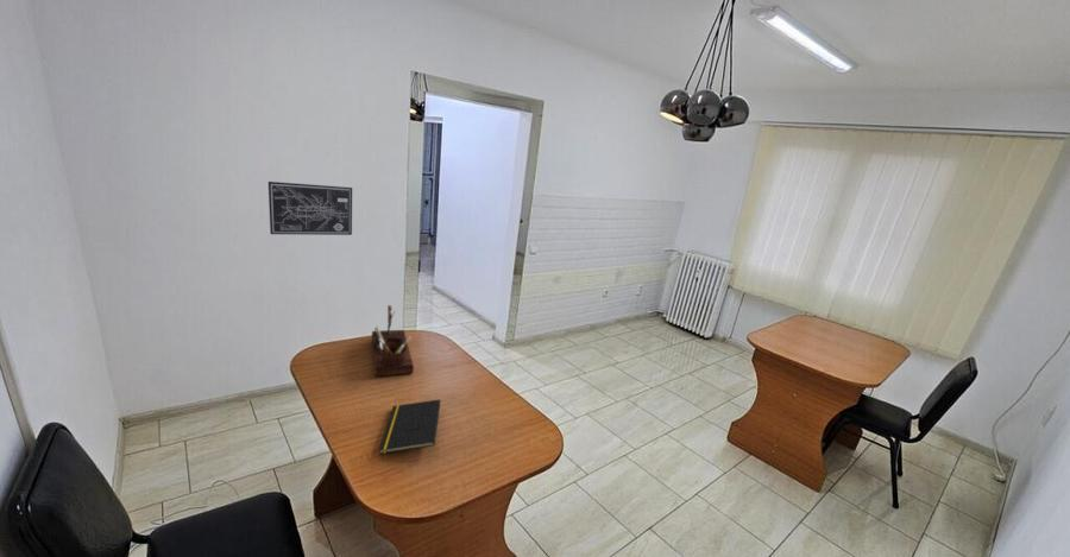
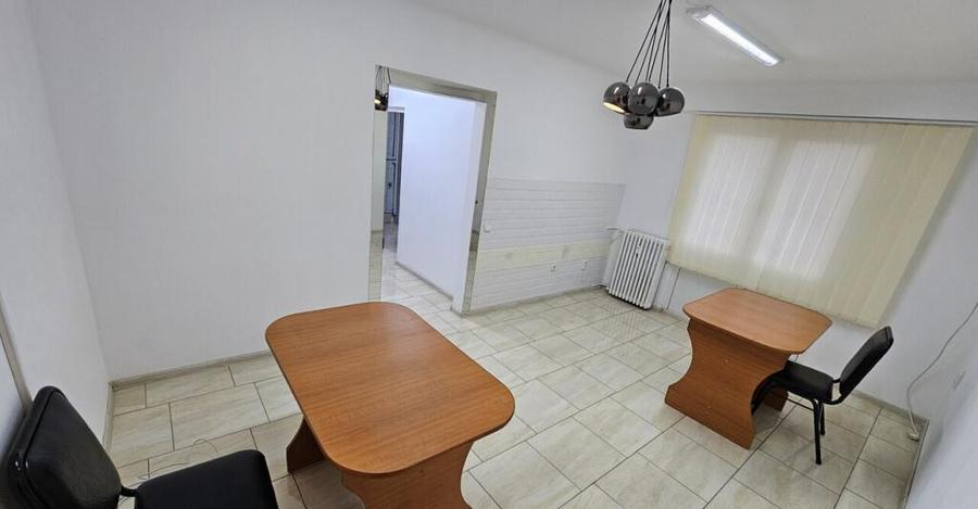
- desk organizer (391, 336)
- wall art (313, 209)
- notepad (411, 424)
